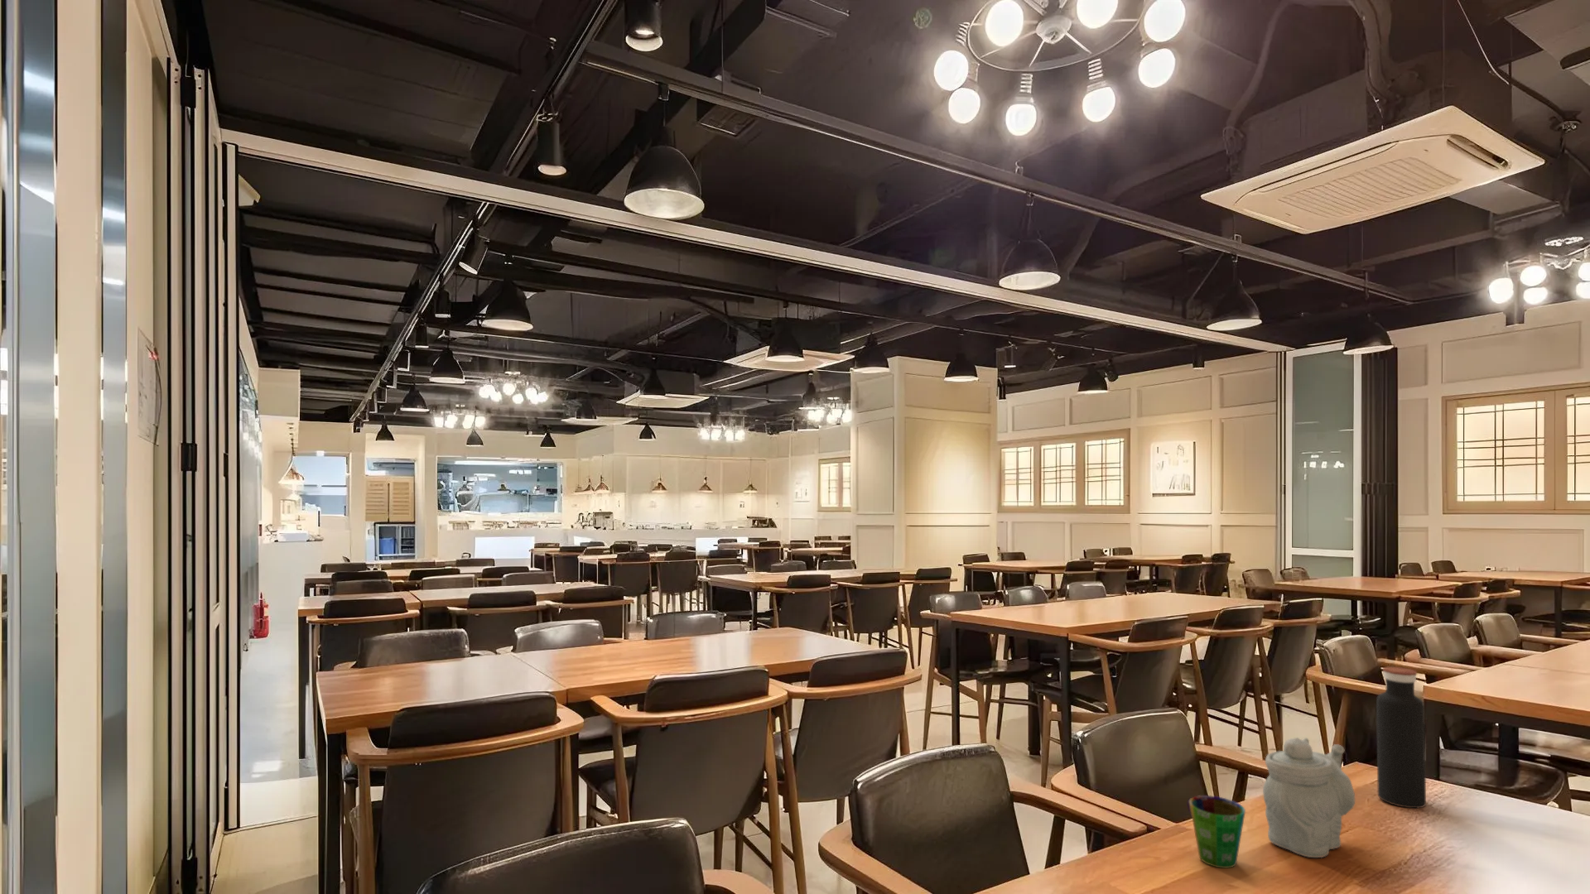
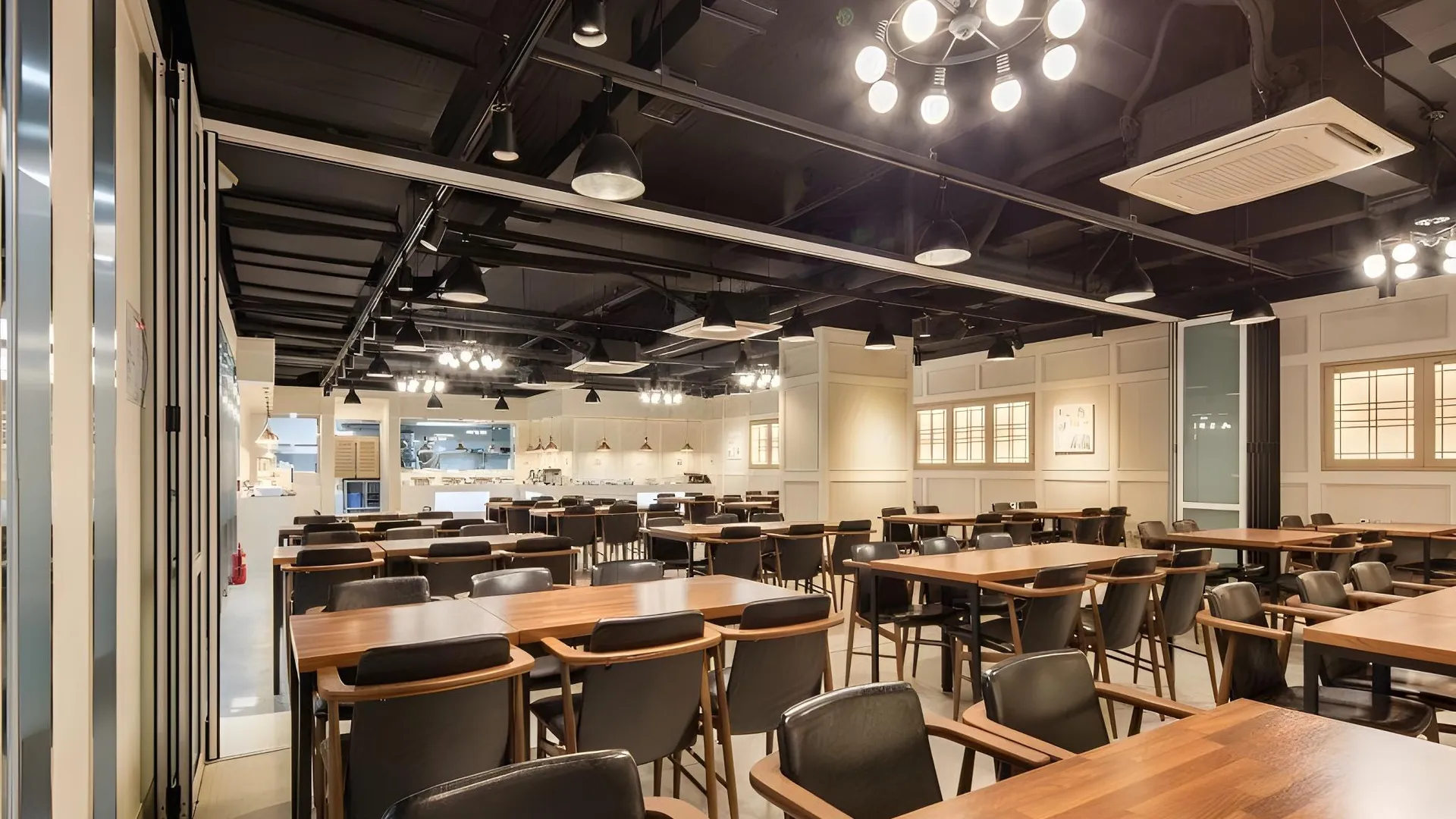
- cup (1211, 830)
- water bottle (1400, 735)
- teapot (1310, 787)
